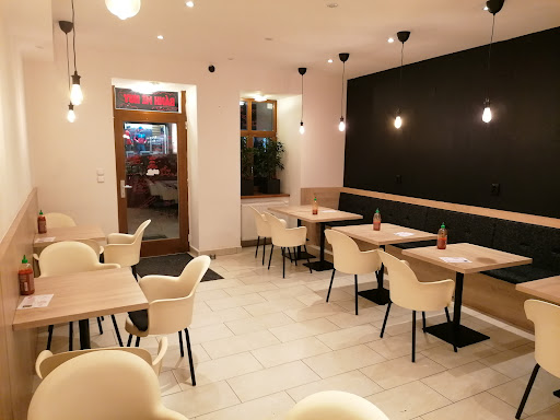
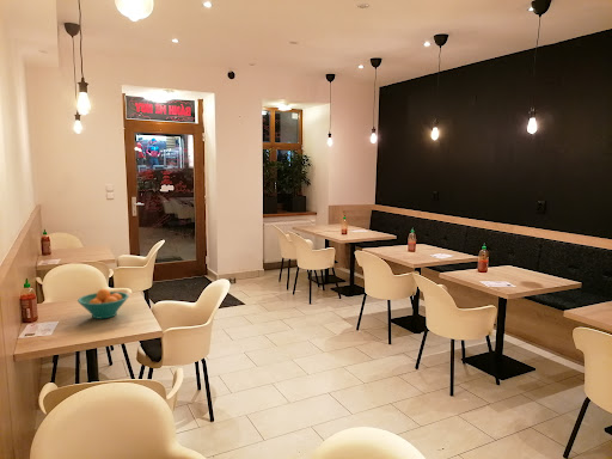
+ fruit bowl (103, 302)
